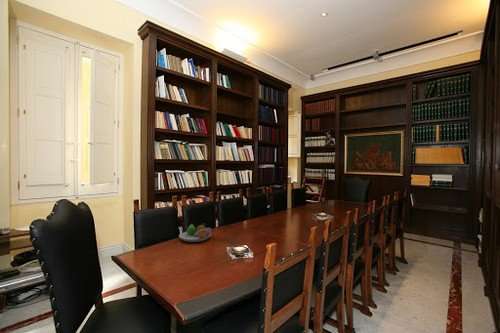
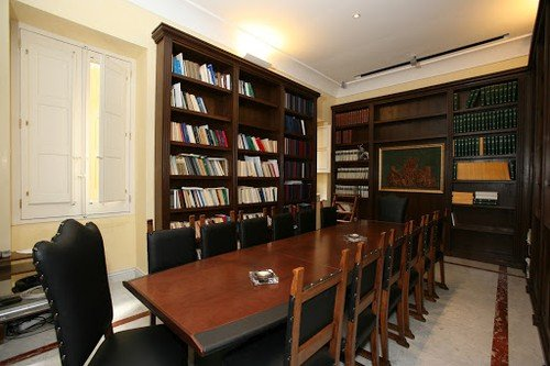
- fruit bowl (195, 231)
